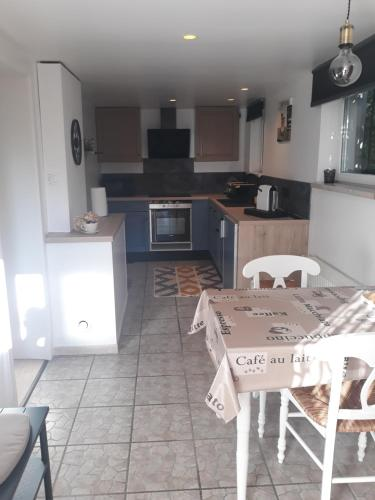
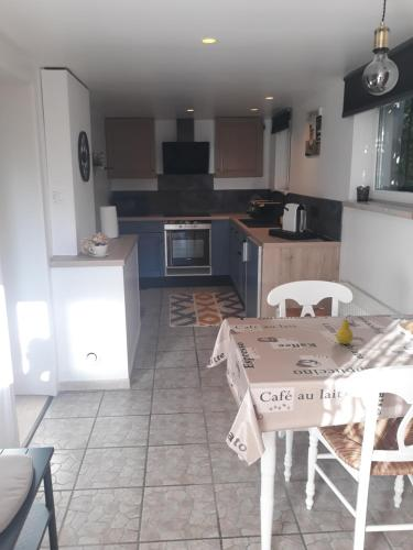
+ fruit (345, 329)
